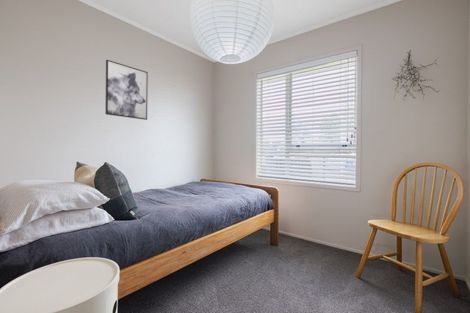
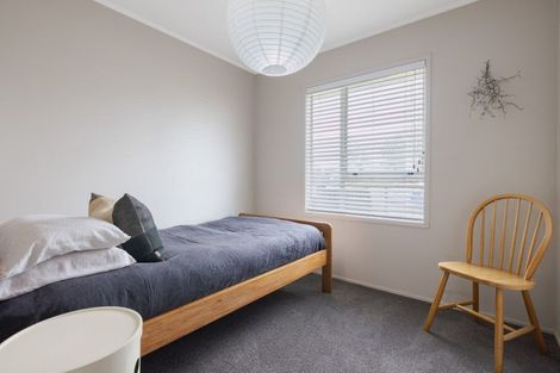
- wall art (127, 91)
